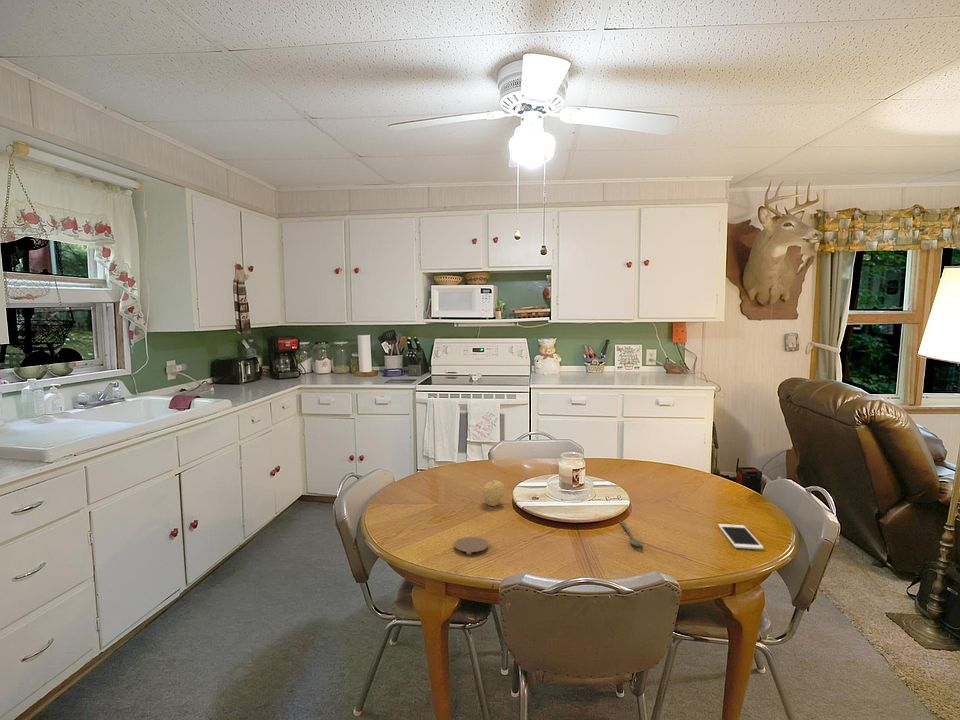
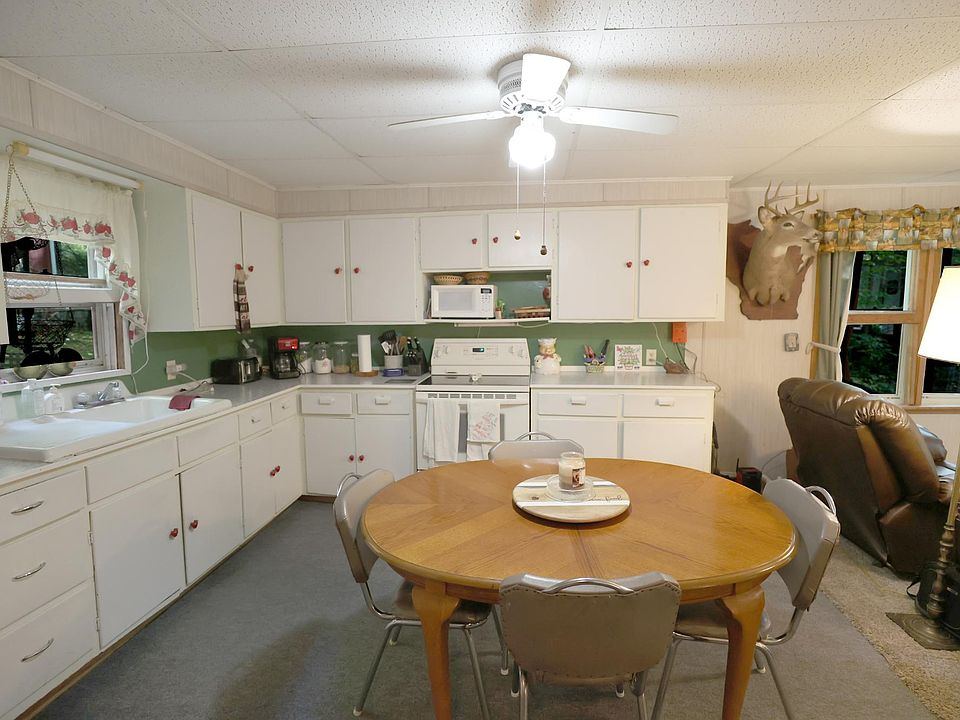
- cell phone (739, 536)
- spoon (629, 533)
- coaster (471, 546)
- fruit (493, 490)
